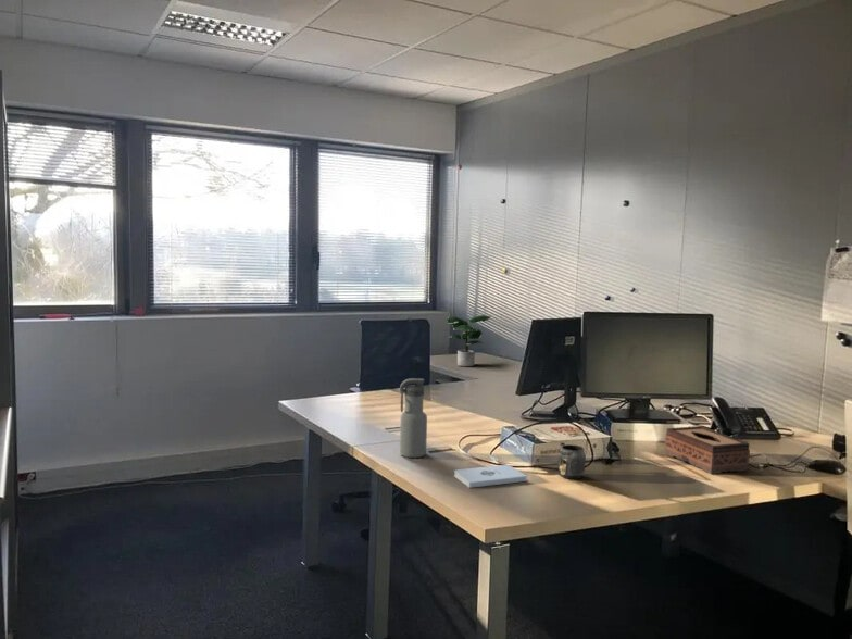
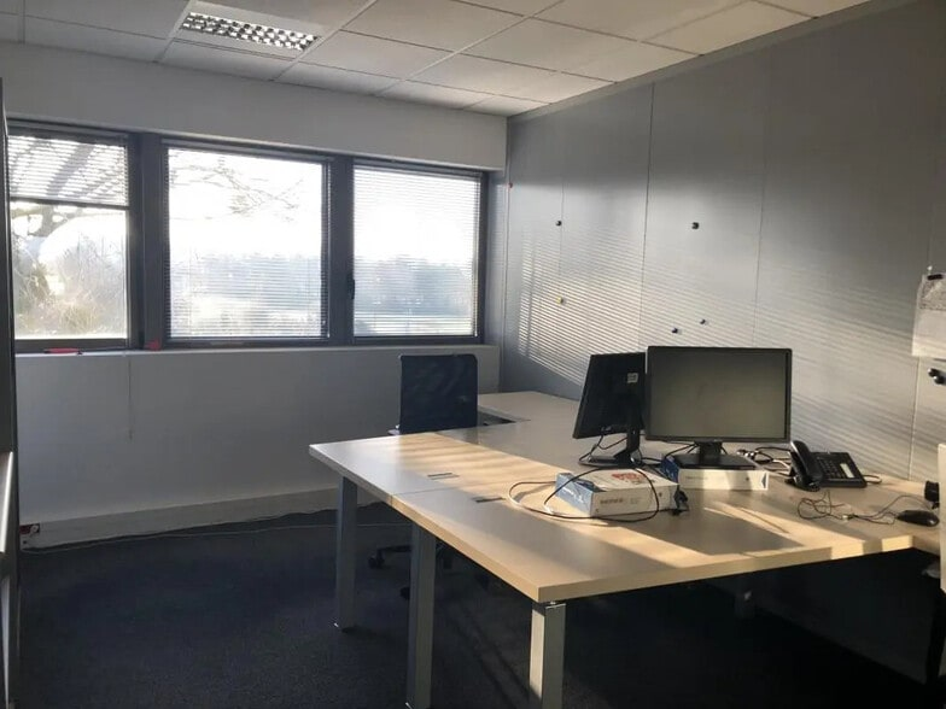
- potted plant (466, 340)
- notepad (489, 475)
- tissue box (705, 449)
- mug (568, 460)
- water bottle (413, 416)
